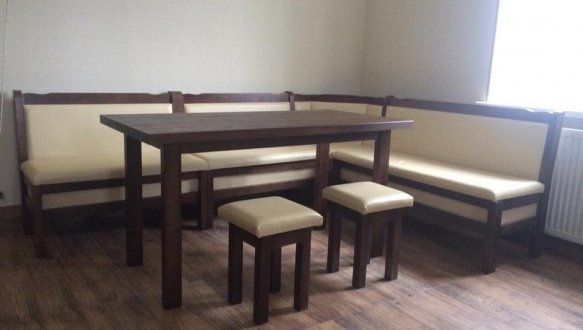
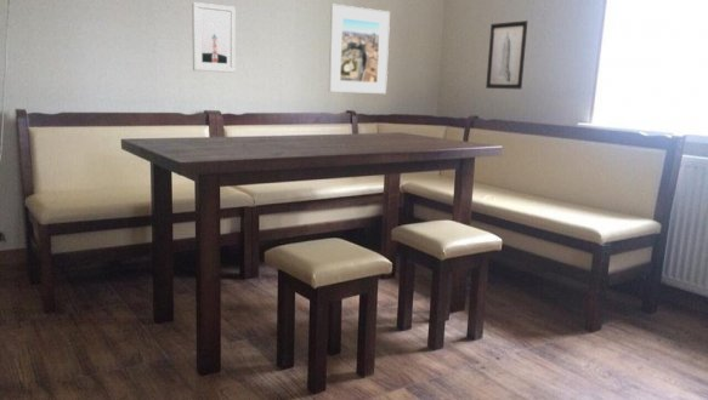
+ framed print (214, 38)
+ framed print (359, 51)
+ wall art (505, 56)
